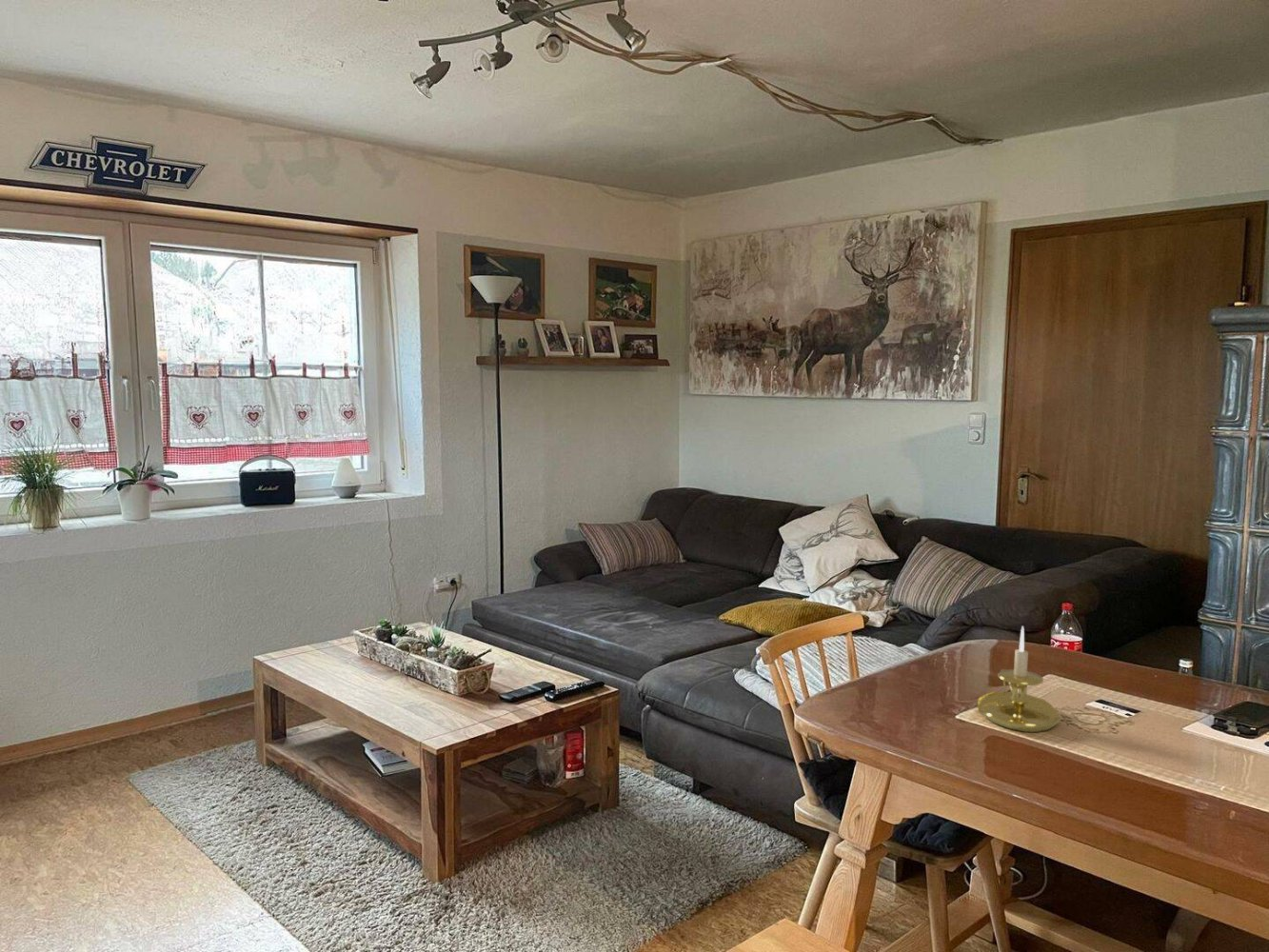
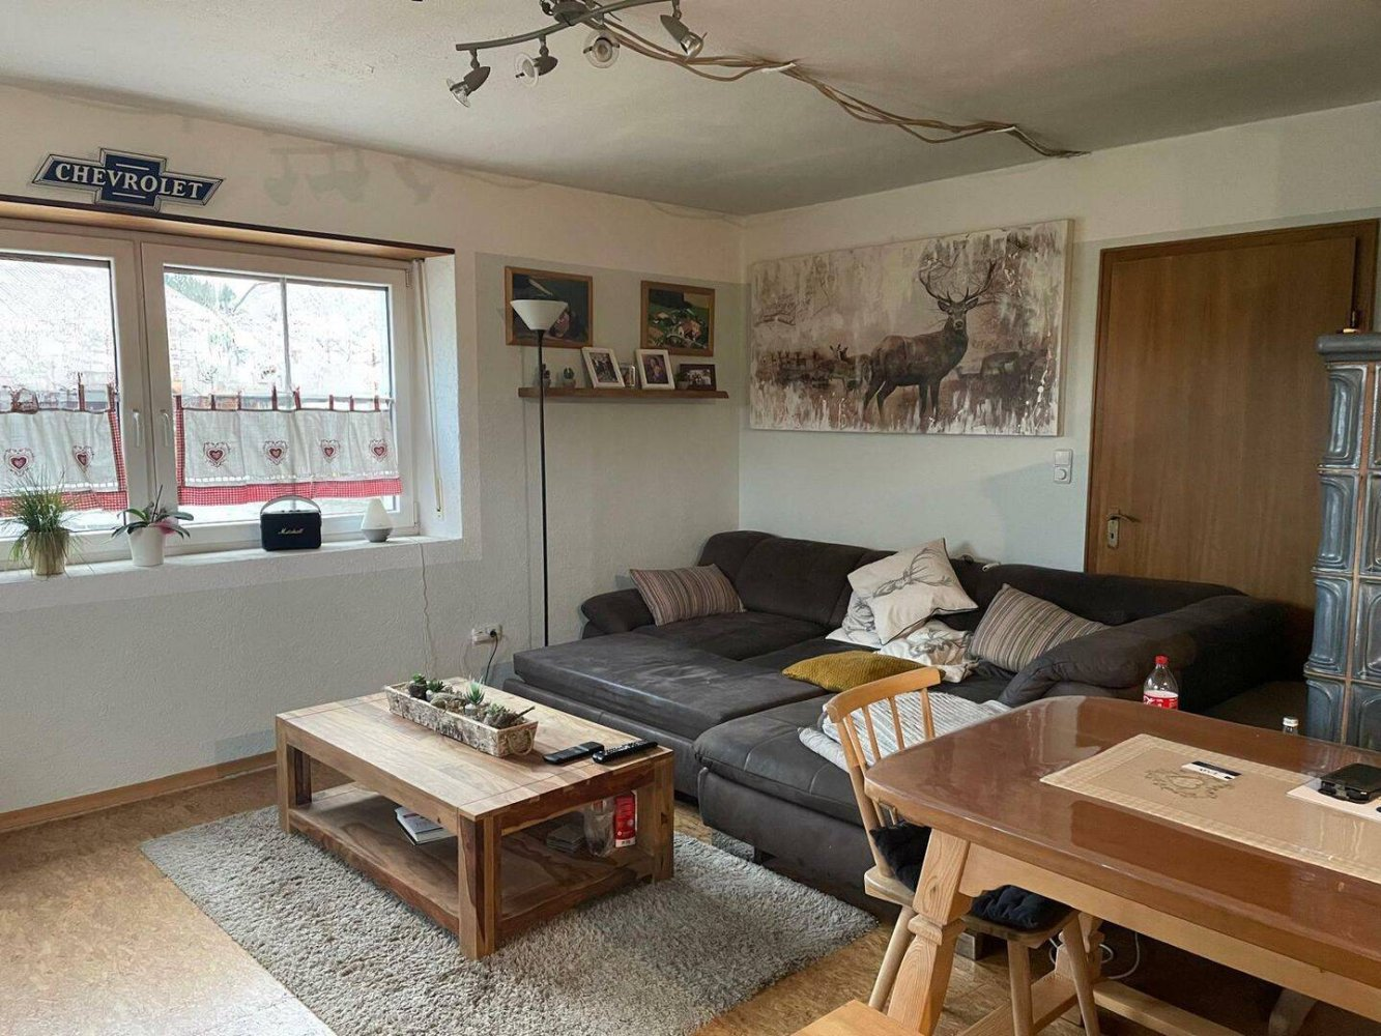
- candle holder (1018, 669)
